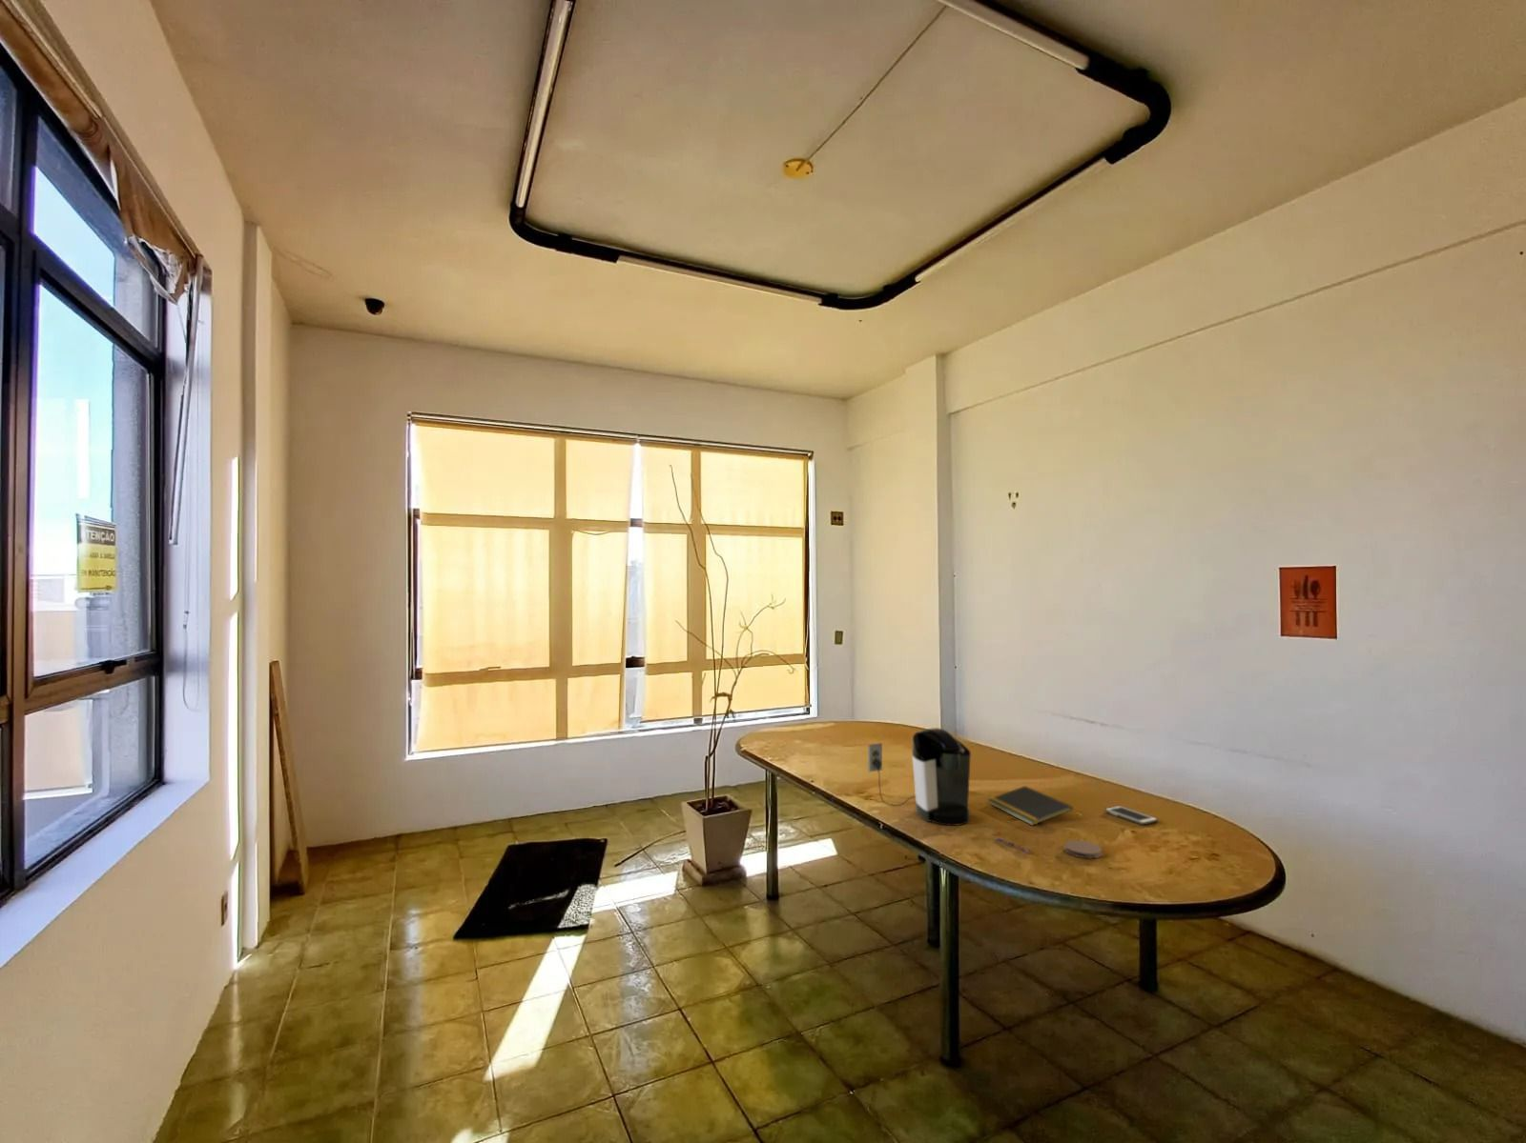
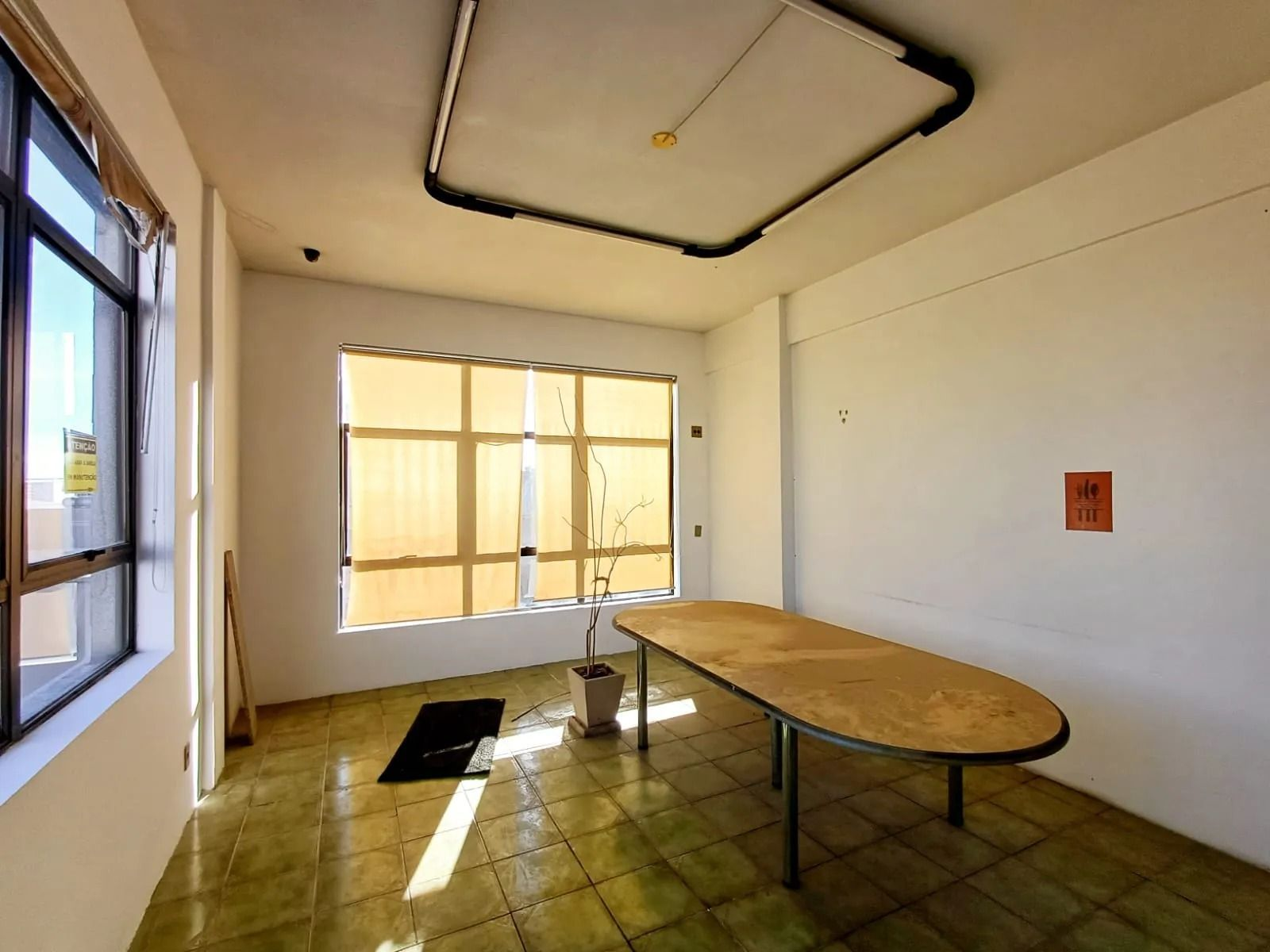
- pen (1012, 844)
- coaster (1083, 849)
- notepad (1029, 804)
- coffee maker (926, 773)
- cell phone (1131, 814)
